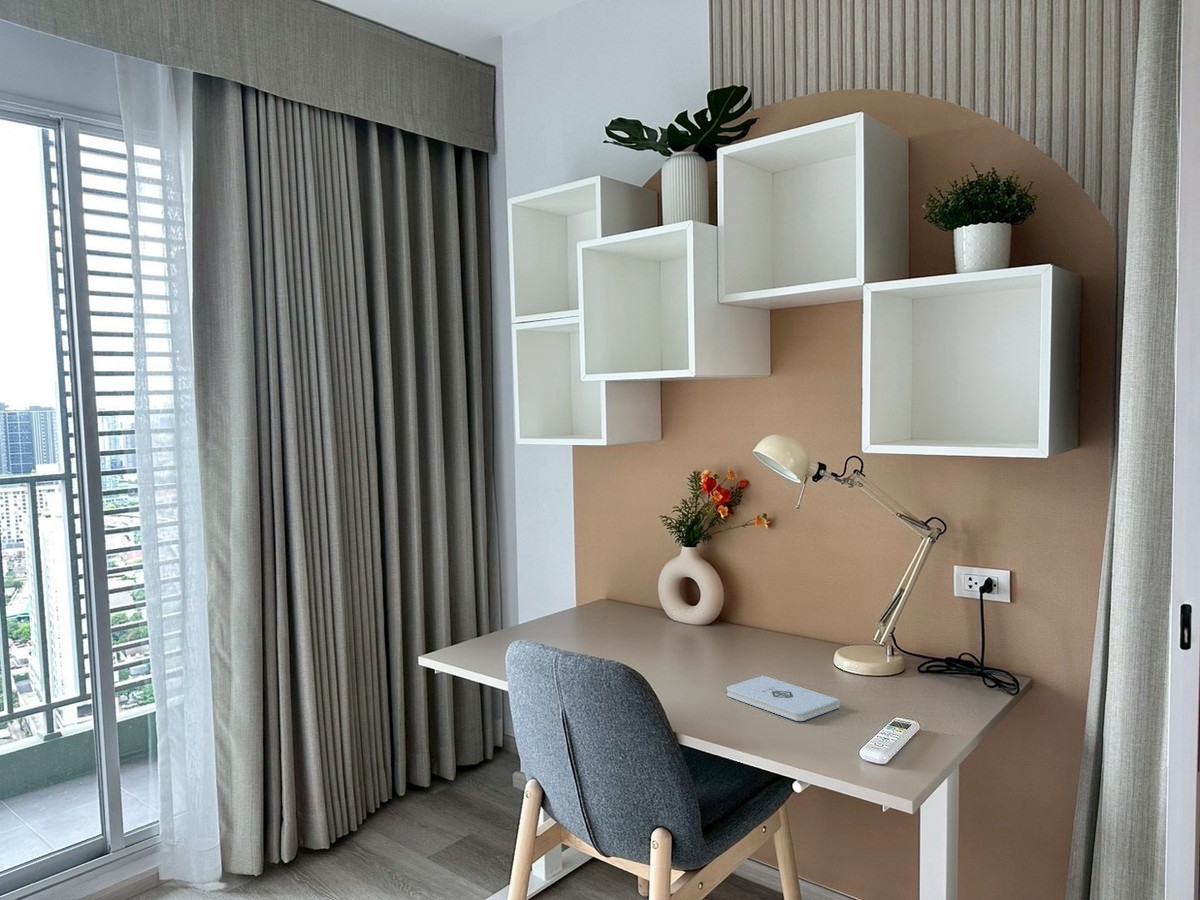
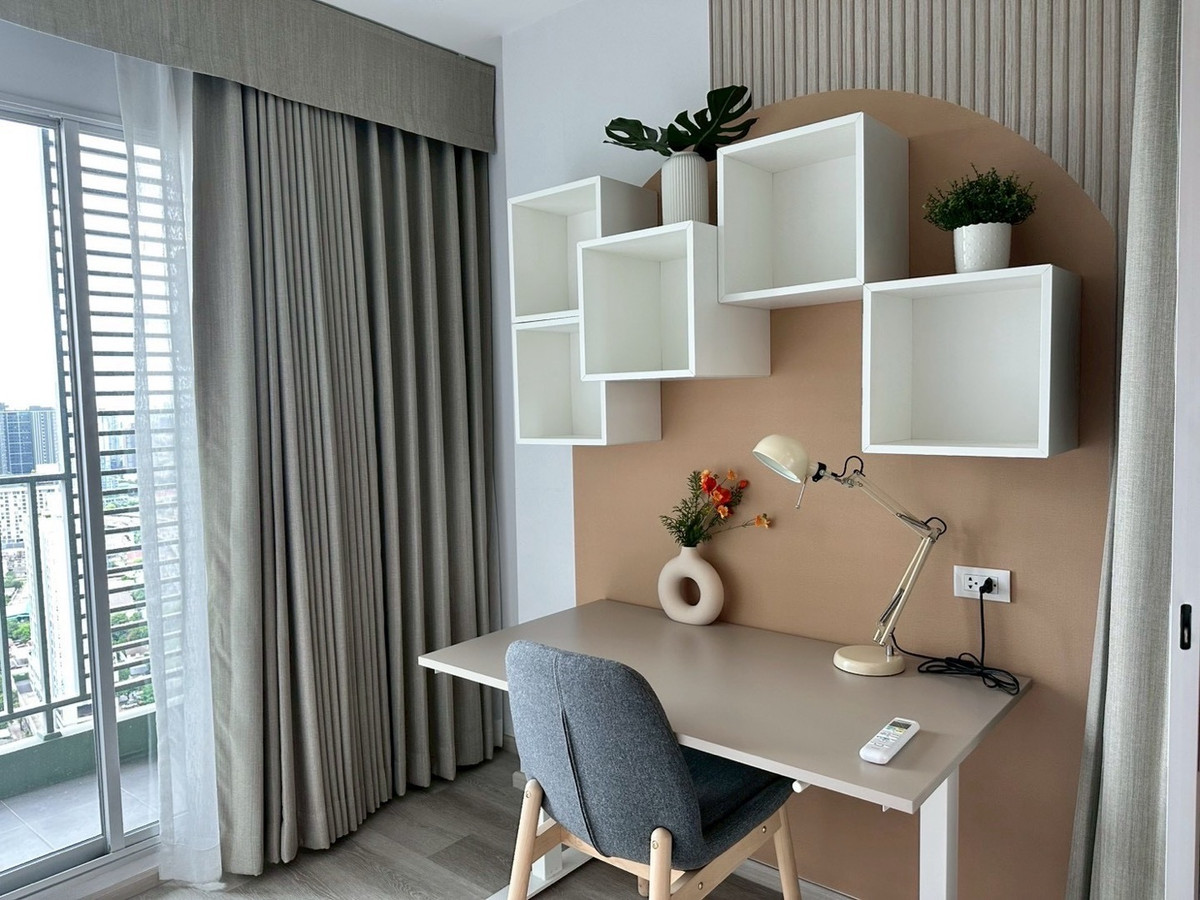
- notepad (780, 697)
